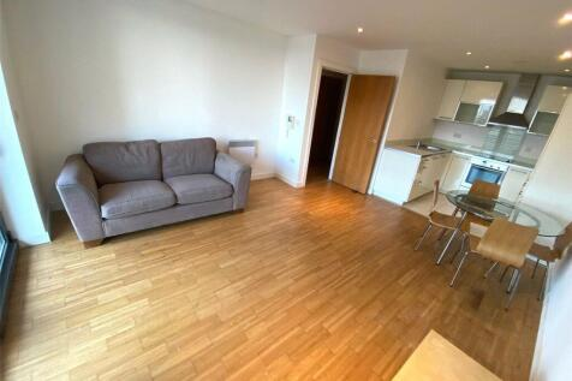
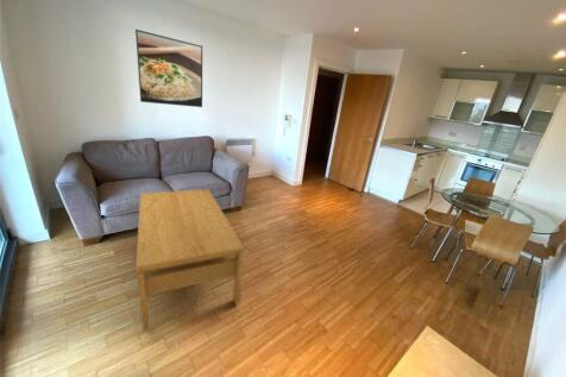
+ coffee table (184, 241)
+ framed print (172, 73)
